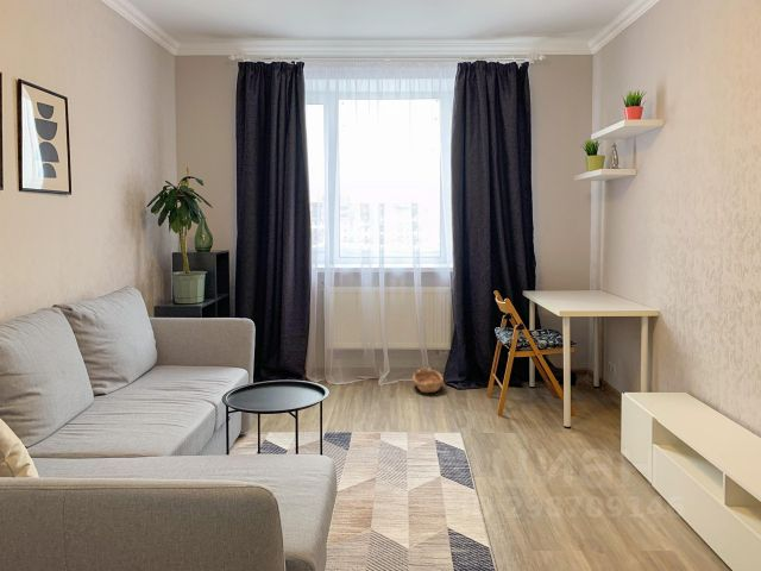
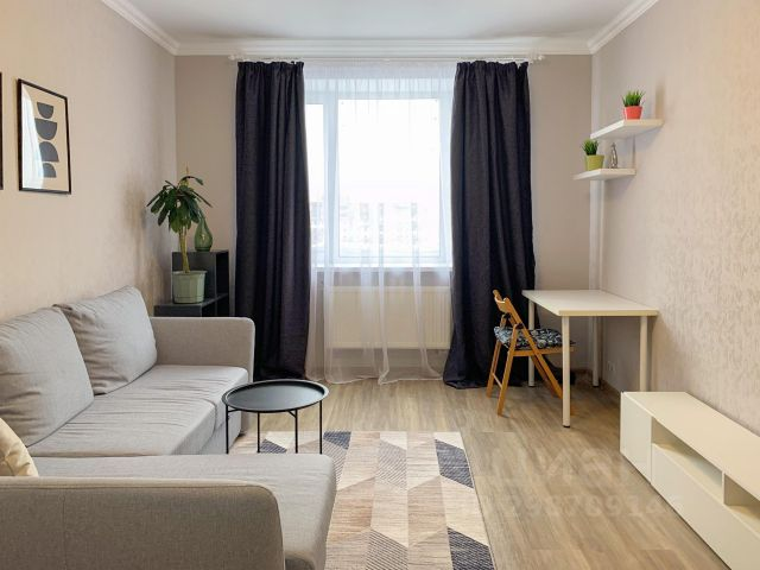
- basket (427, 378)
